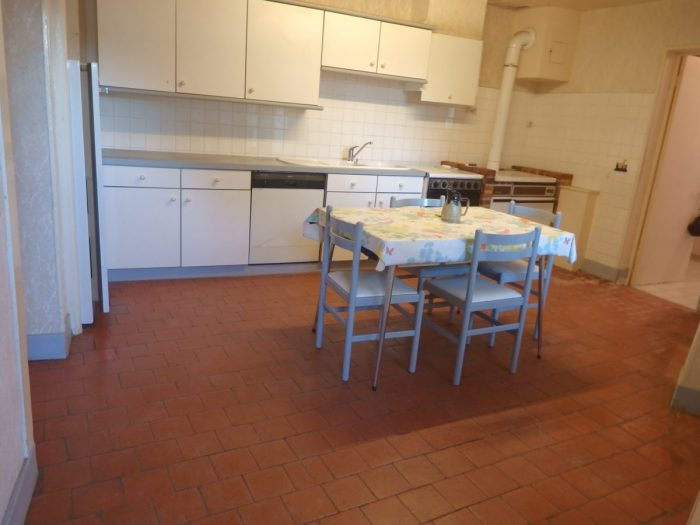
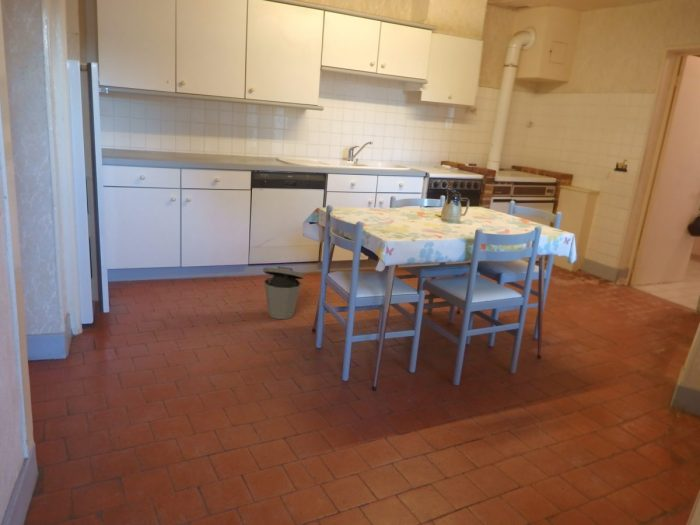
+ trash can (282, 289)
